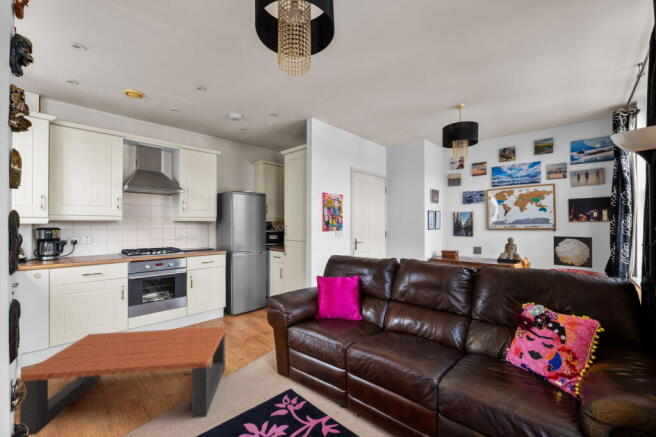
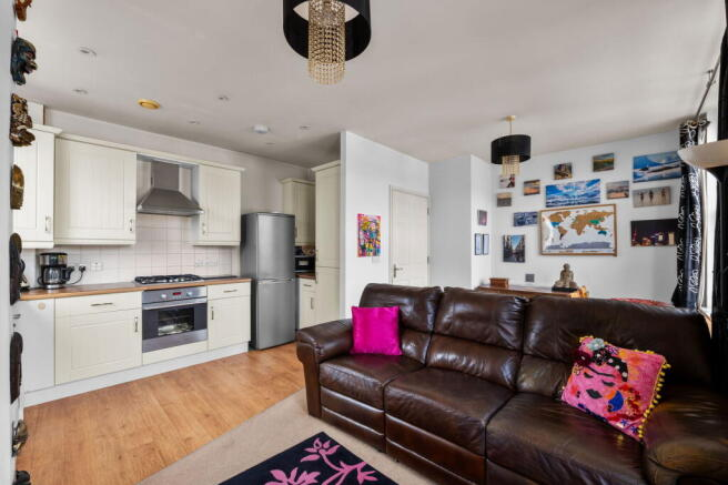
- wall art (572, 251)
- coffee table (141, 371)
